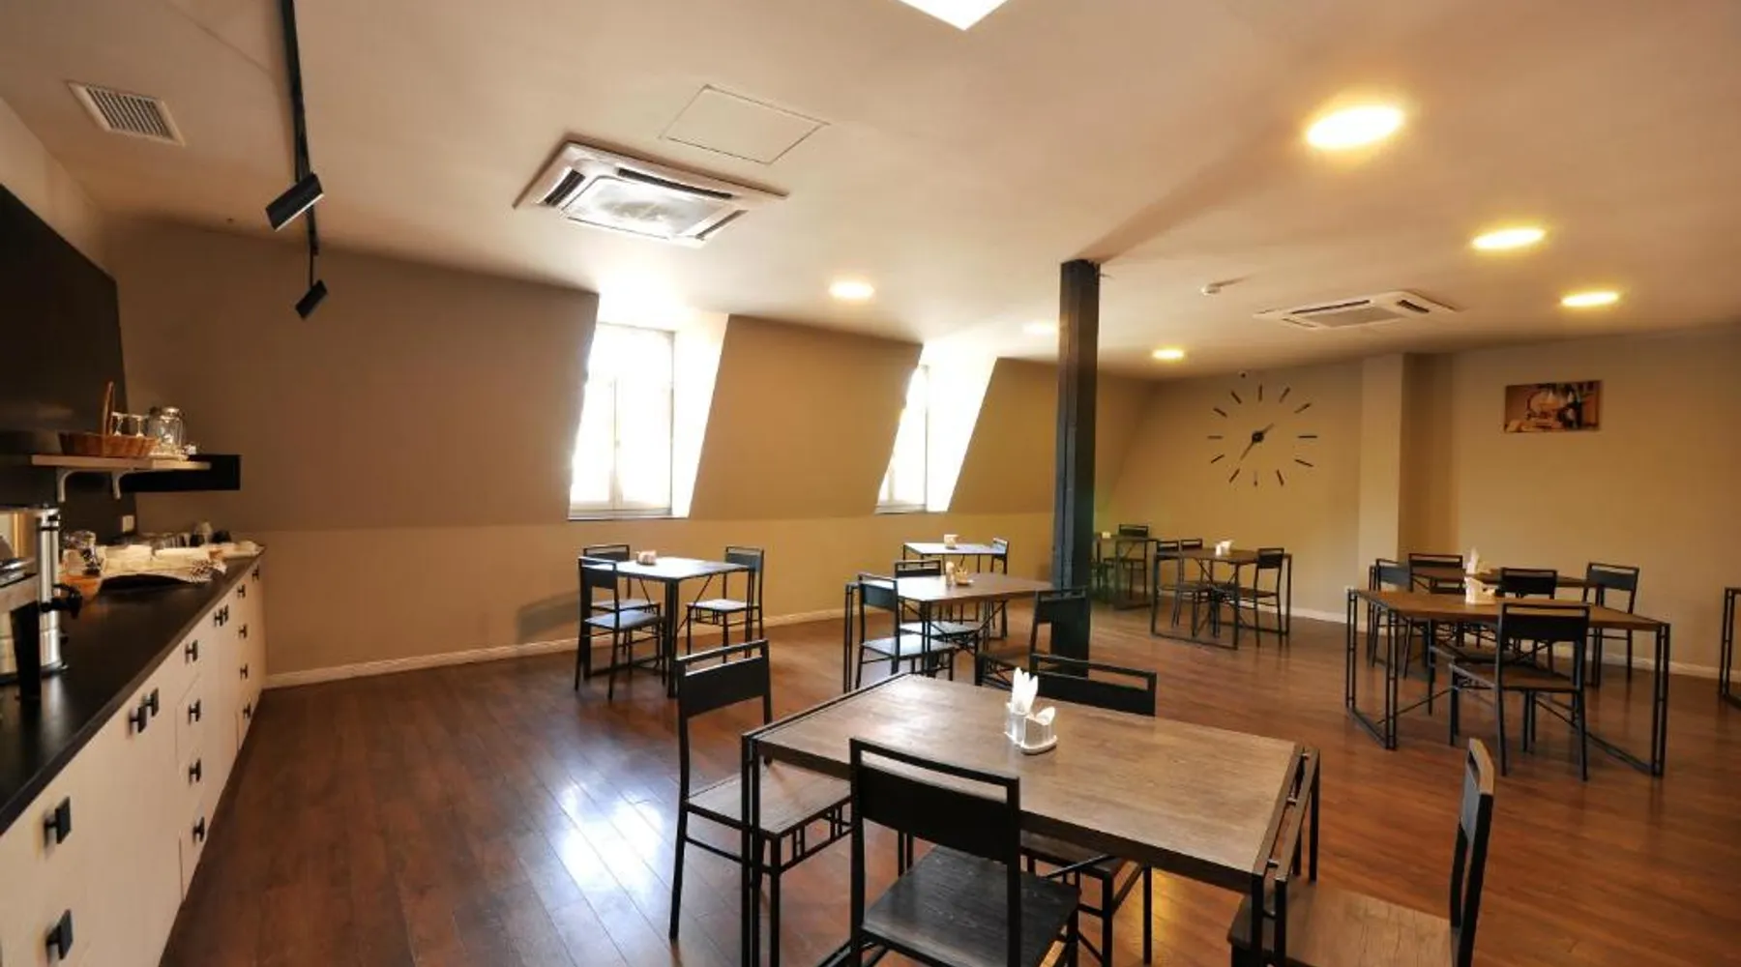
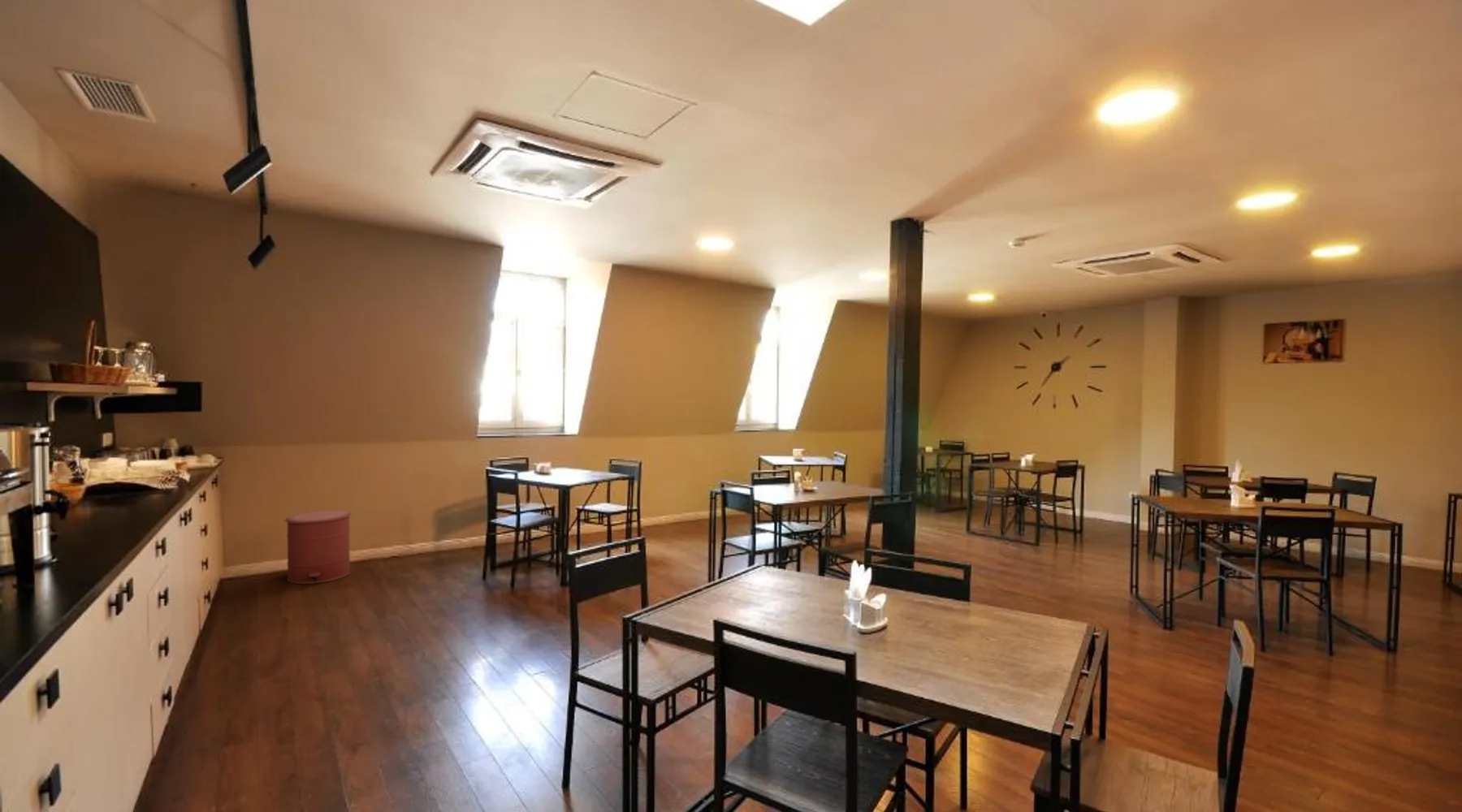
+ trash can (318, 545)
